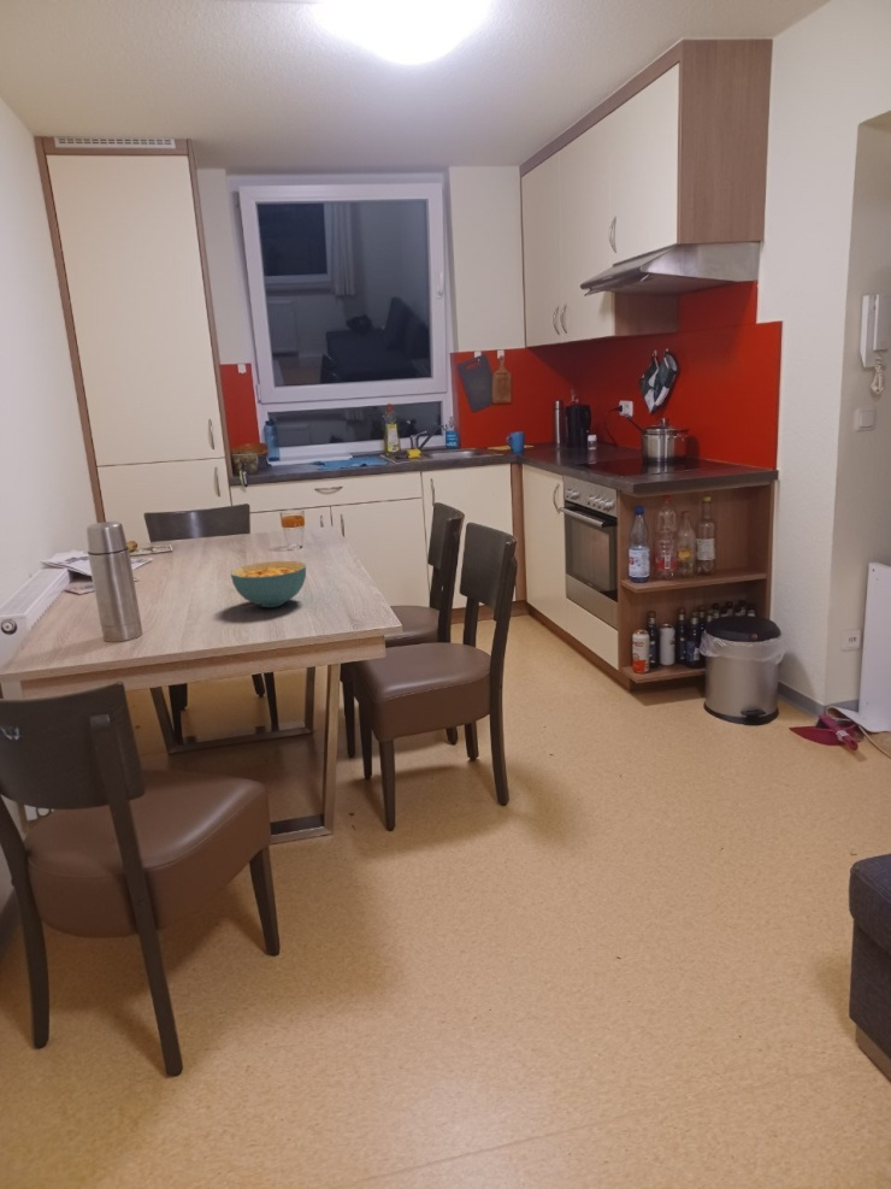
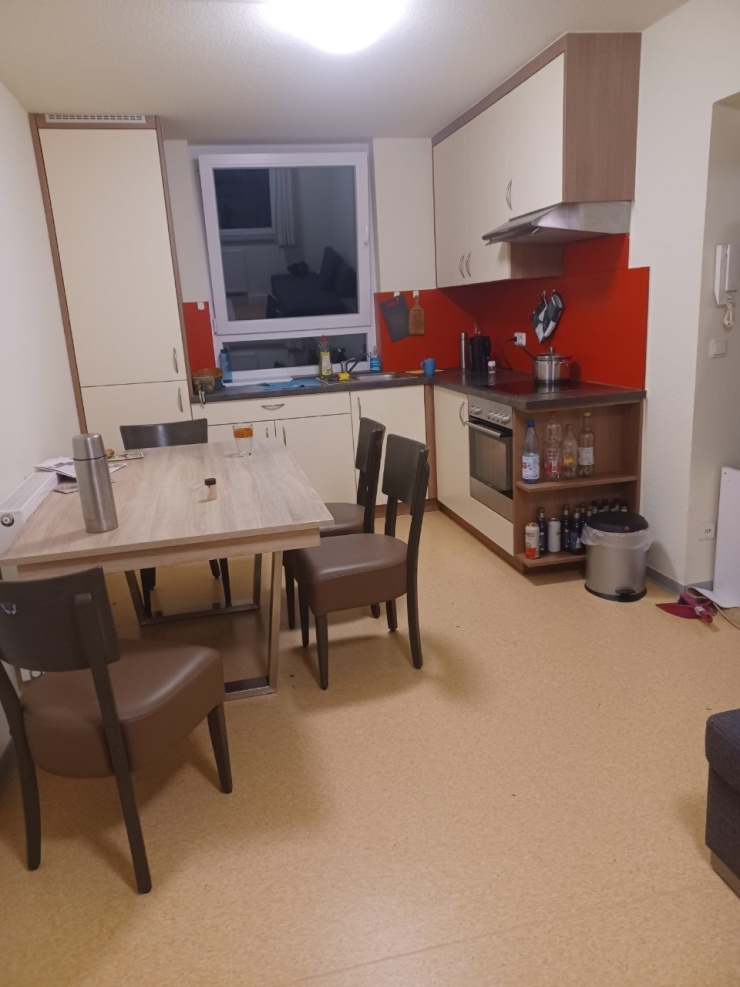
- cereal bowl (270, 587)
